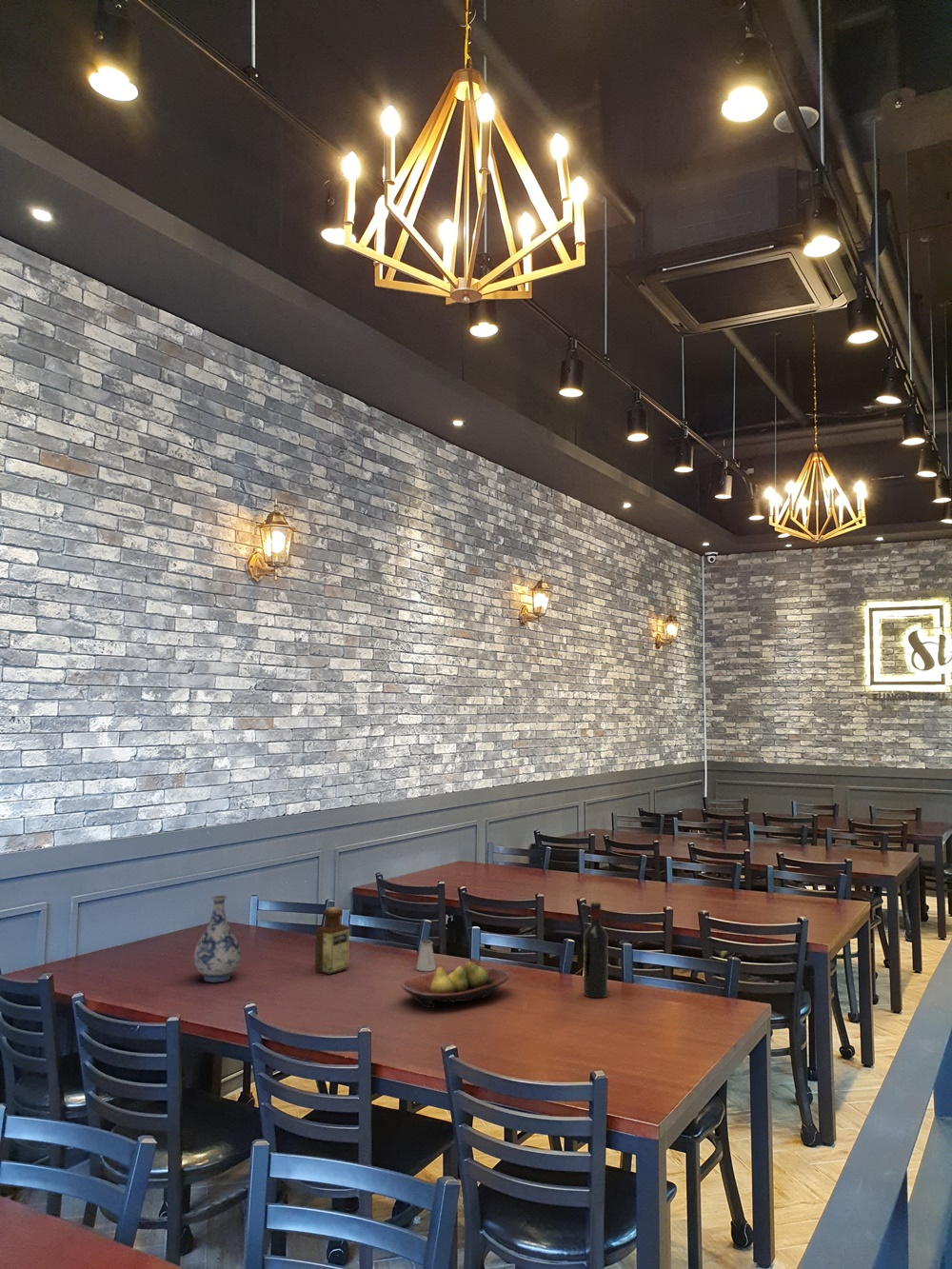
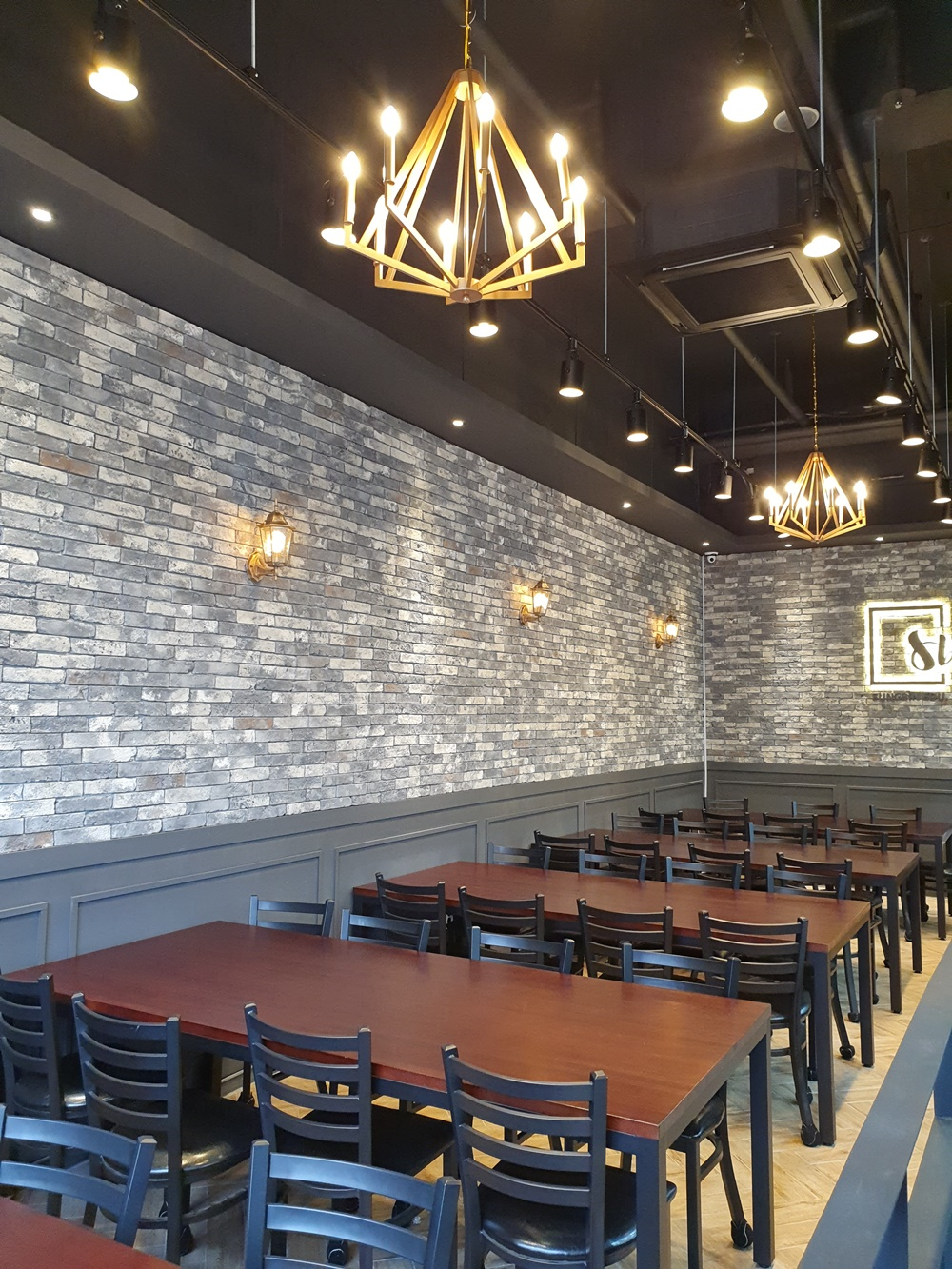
- vase (218, 937)
- wine bottle (595, 948)
- fruit bowl (455, 981)
- saltshaker (426, 954)
- bottle (332, 939)
